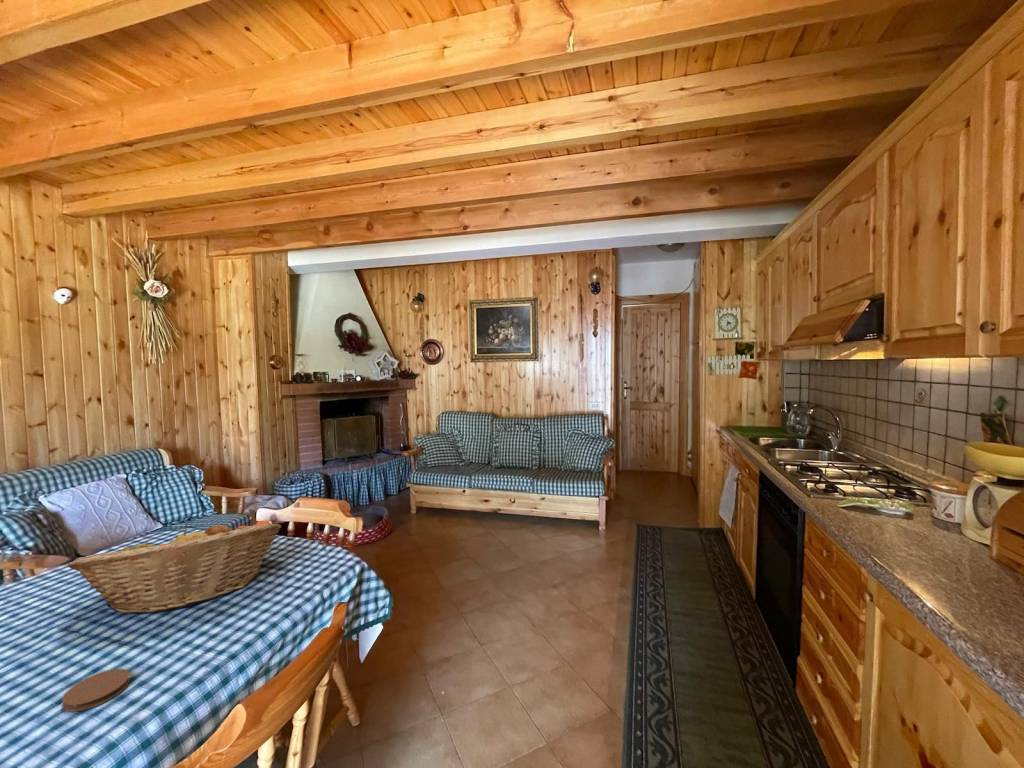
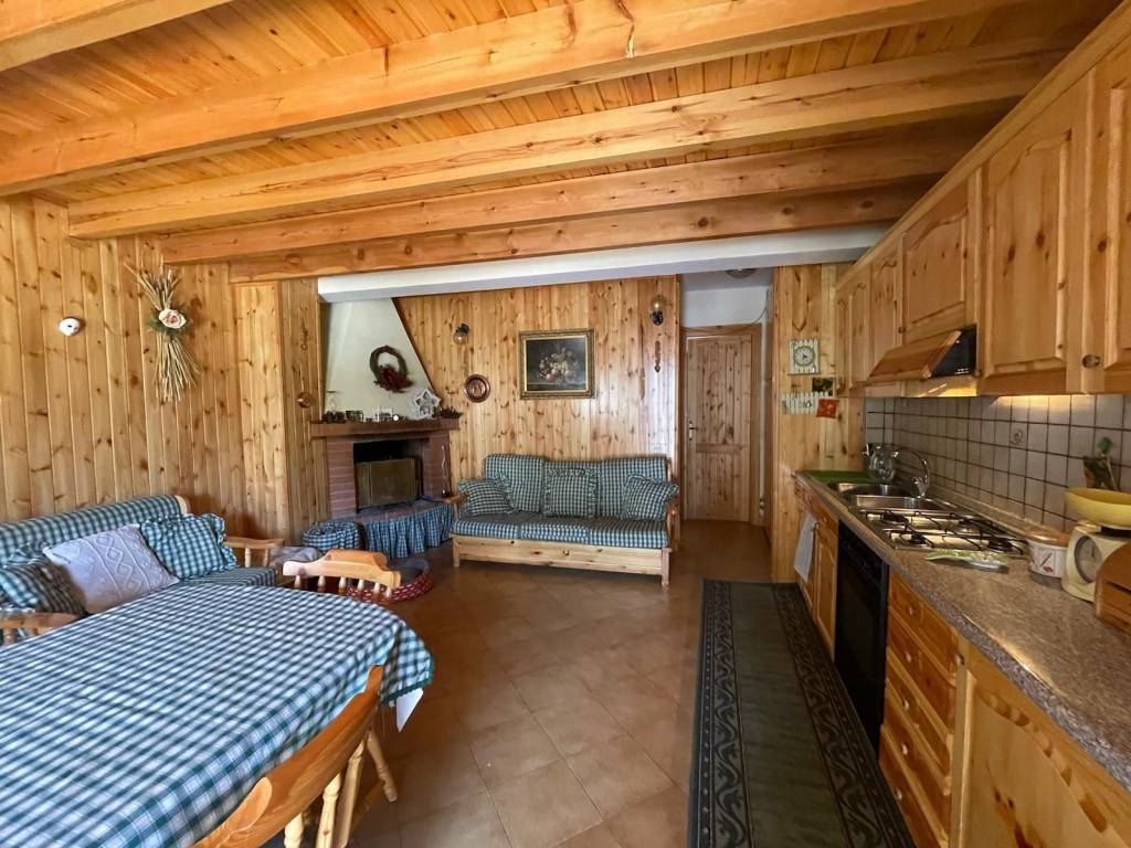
- fruit basket (187, 556)
- coaster (97, 688)
